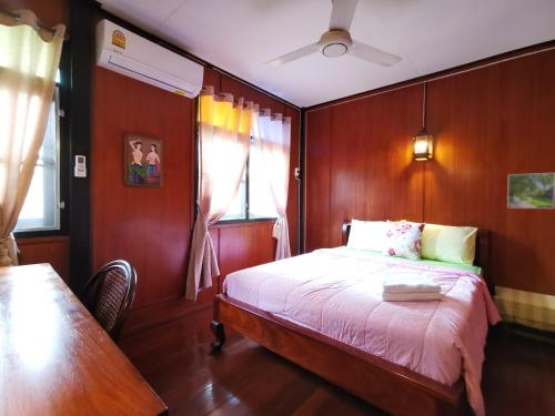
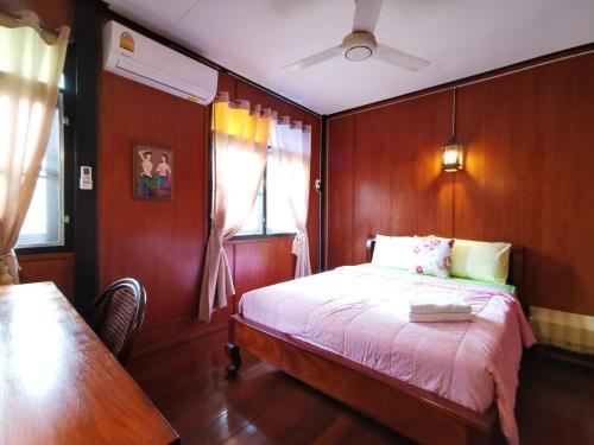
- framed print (529, 191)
